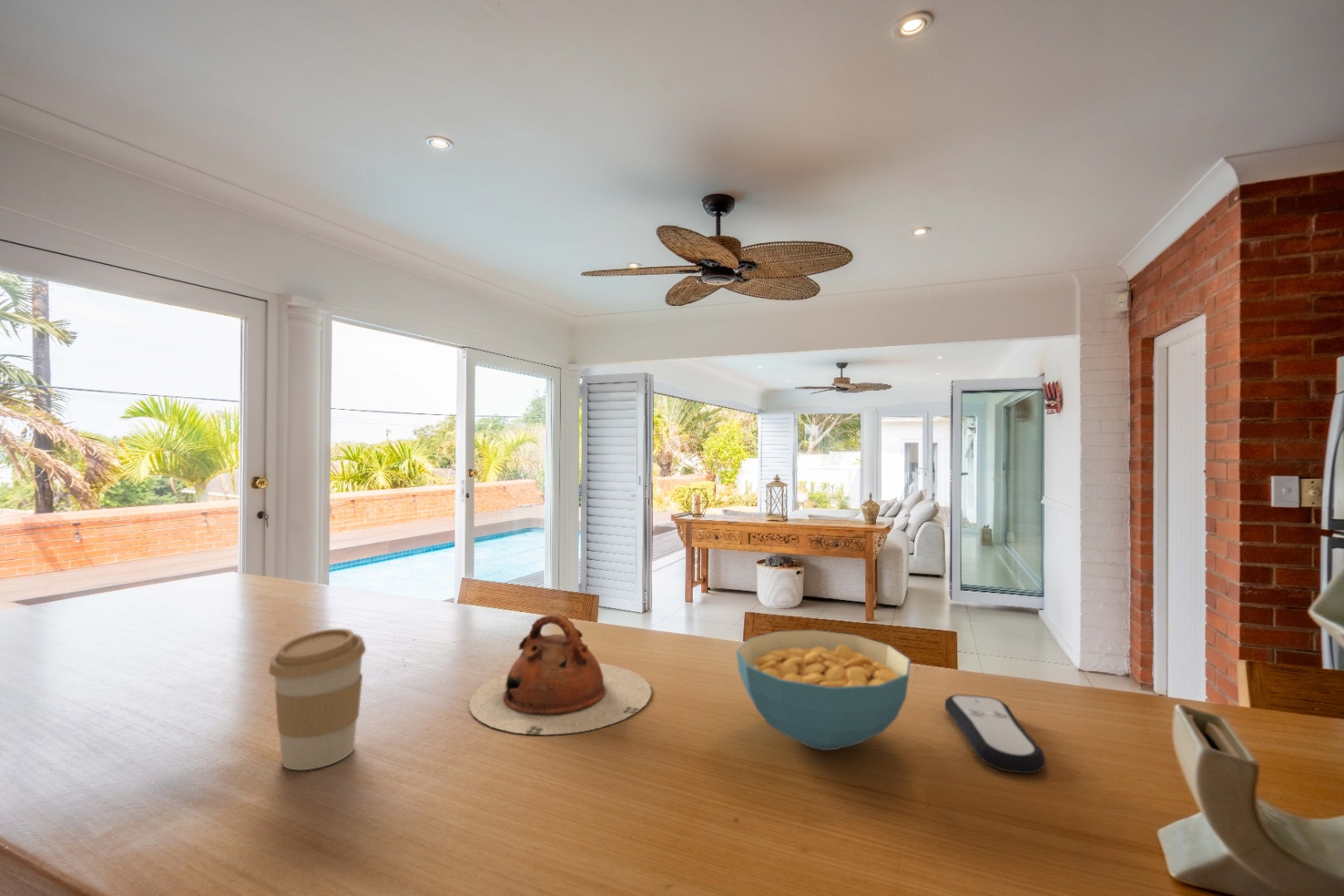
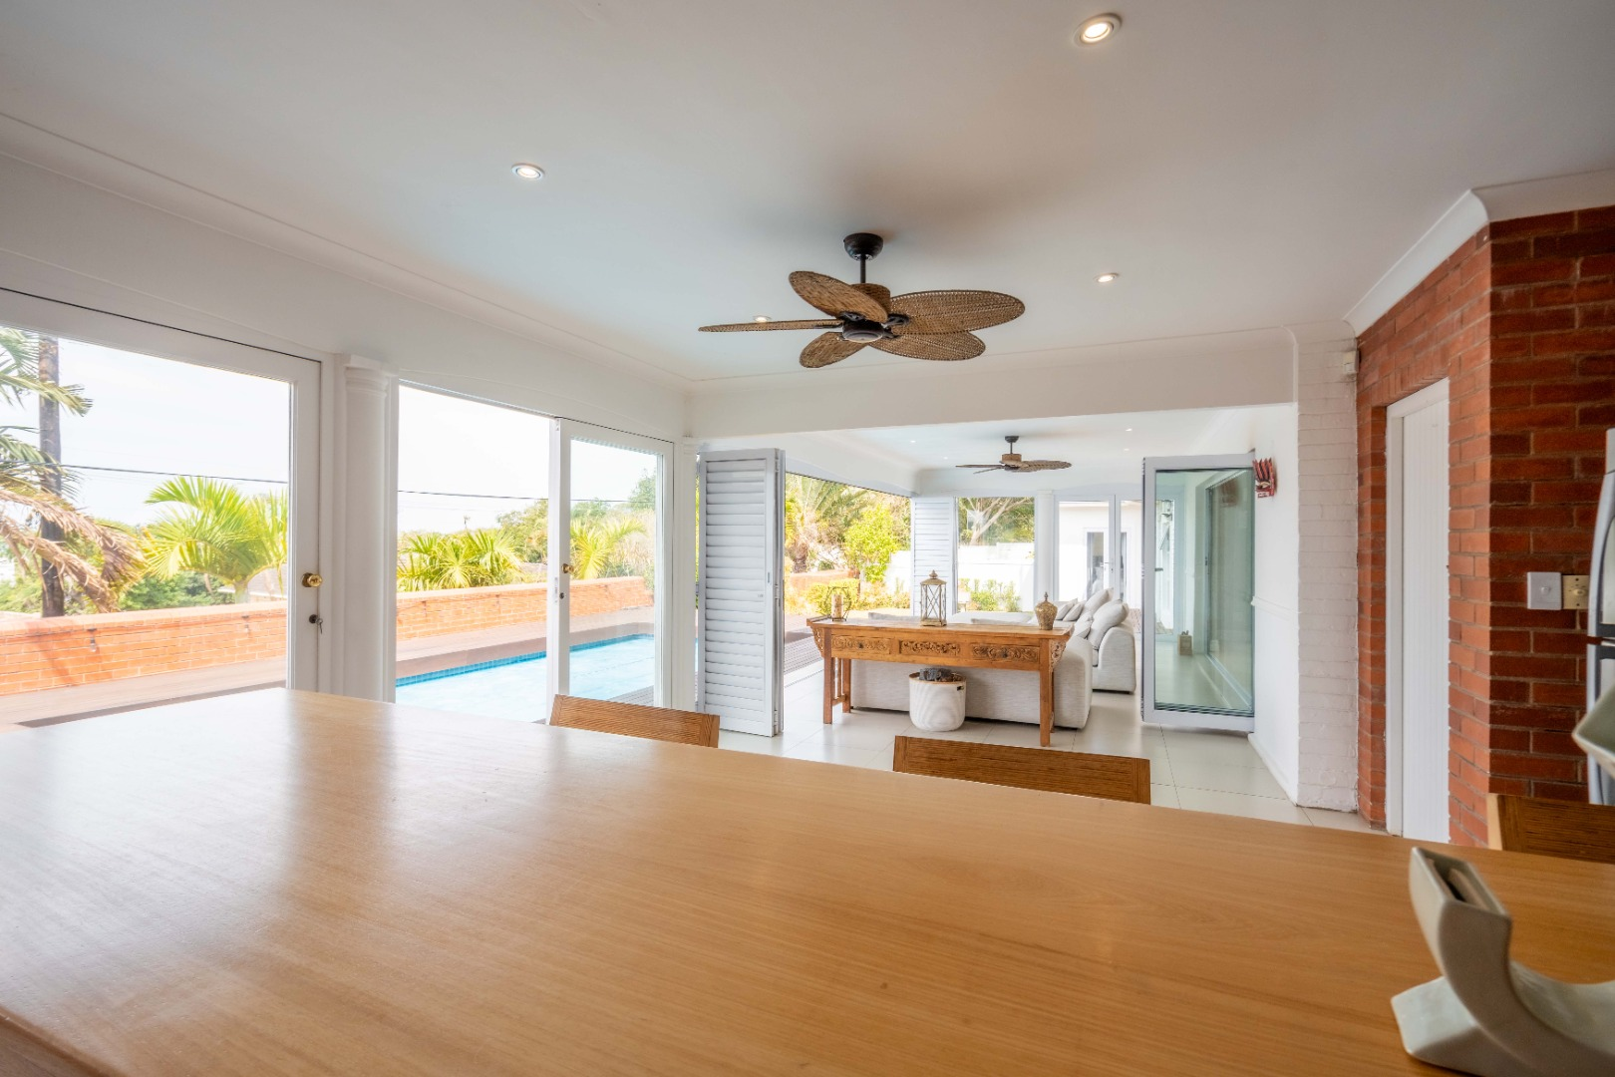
- teapot (562, 653)
- cereal bowl (821, 696)
- coffee cup (319, 695)
- remote control (992, 729)
